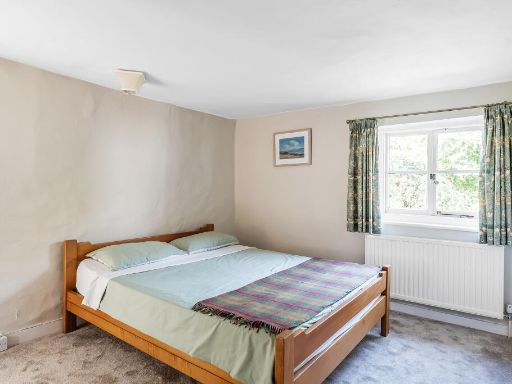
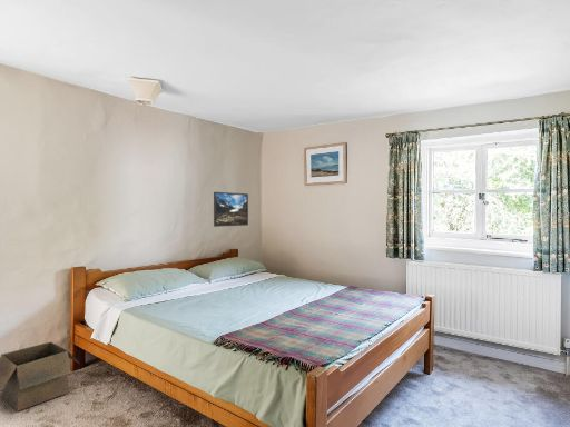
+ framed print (232, 209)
+ box (35, 373)
